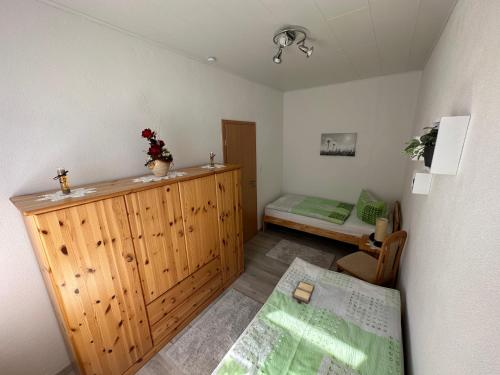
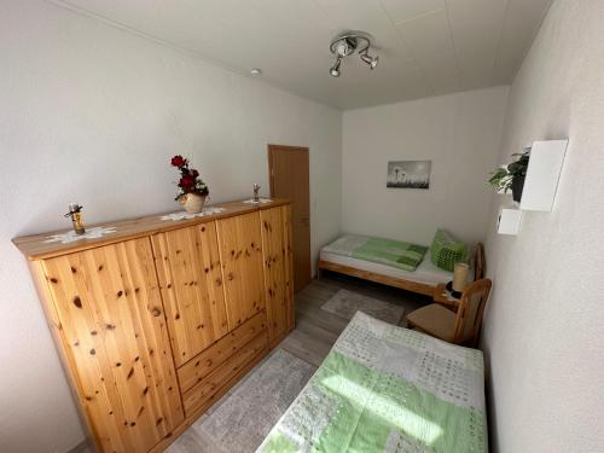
- hardback book (304, 291)
